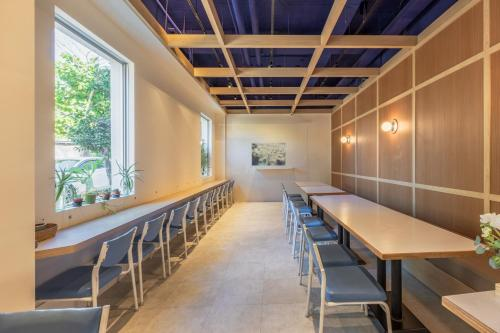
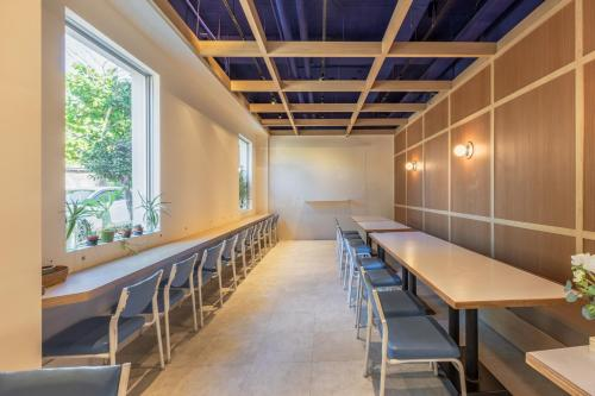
- wall art (268, 154)
